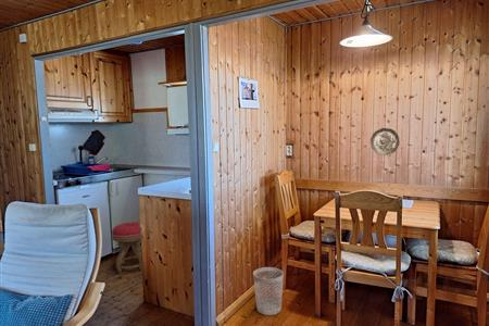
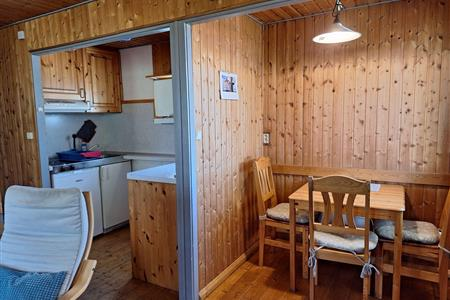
- wastebasket (268, 290)
- stool (129, 246)
- decorative plate (385, 141)
